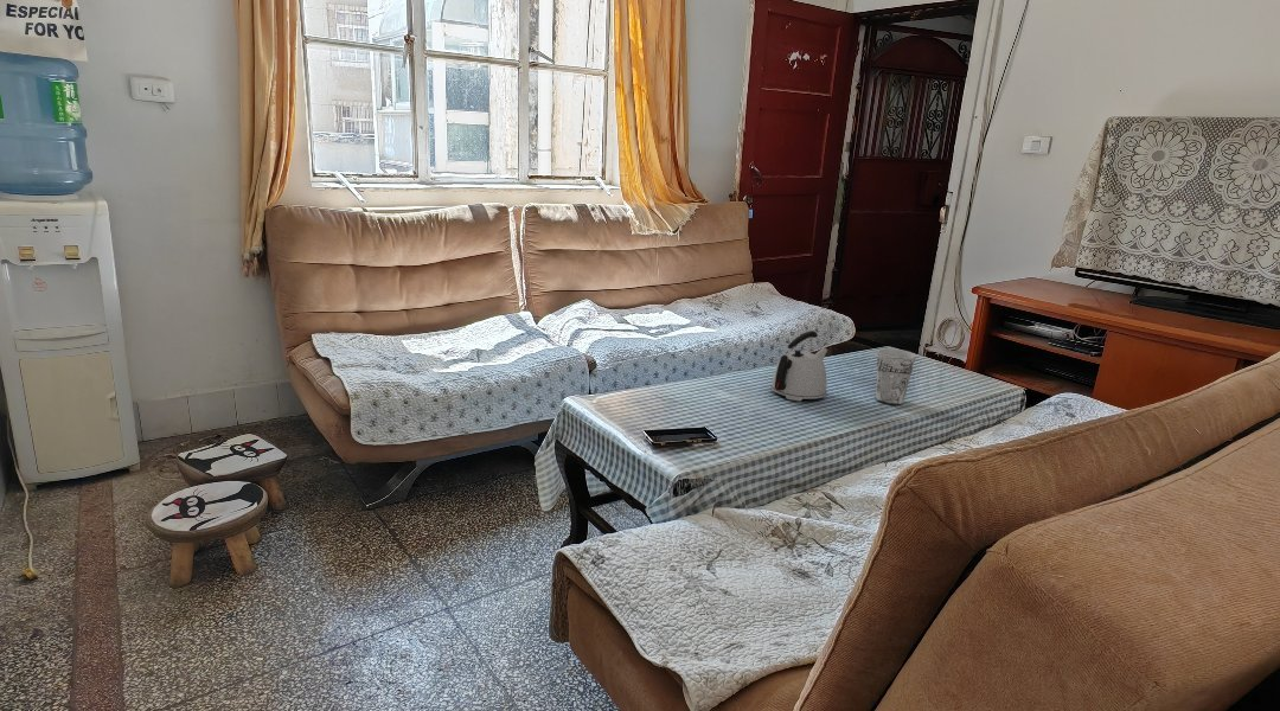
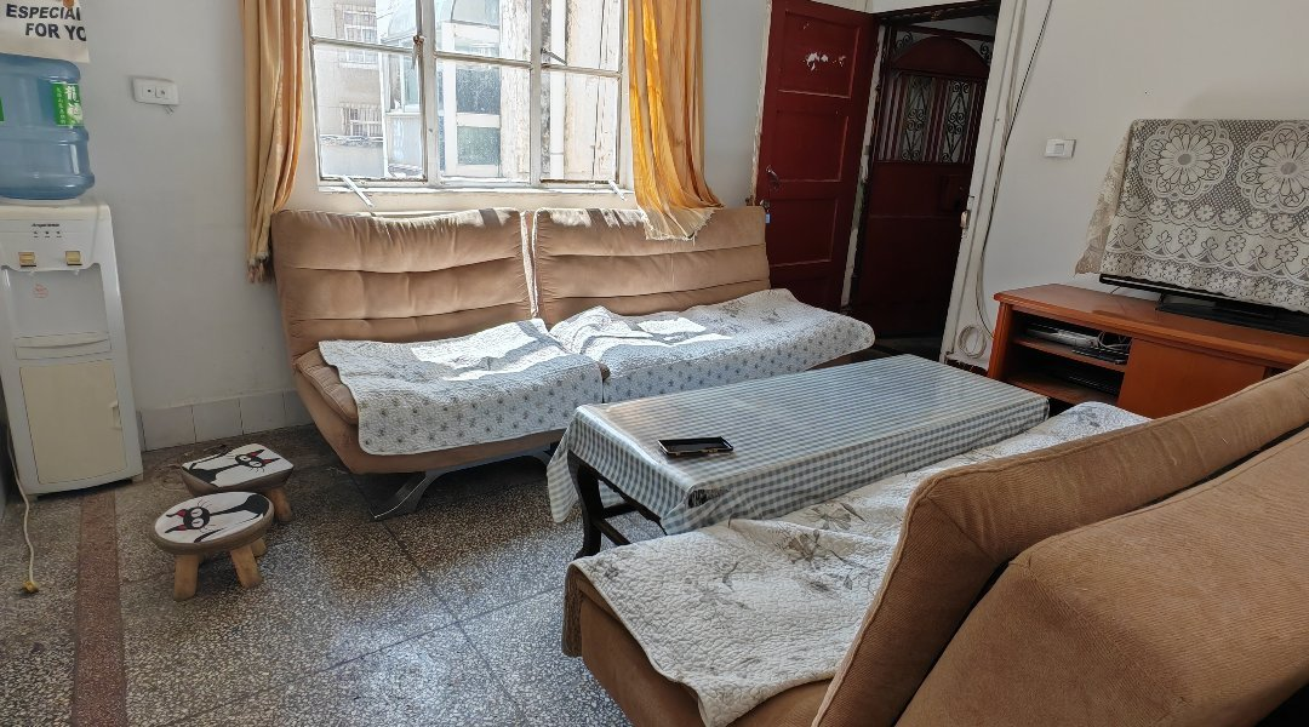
- kettle (802, 361)
- cup (892, 377)
